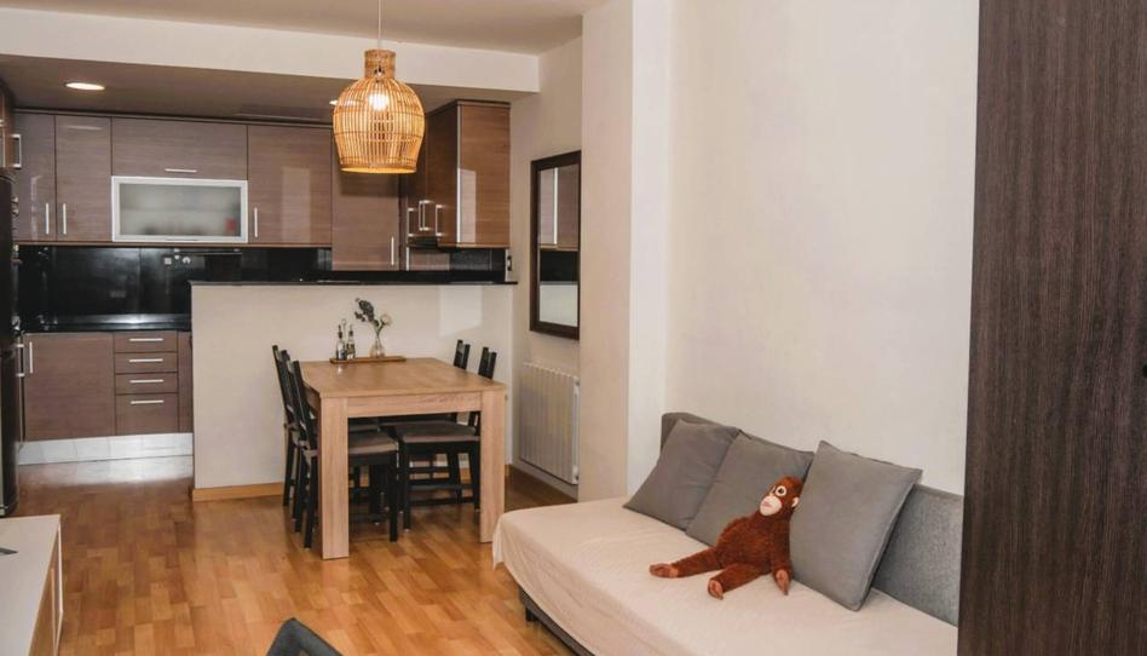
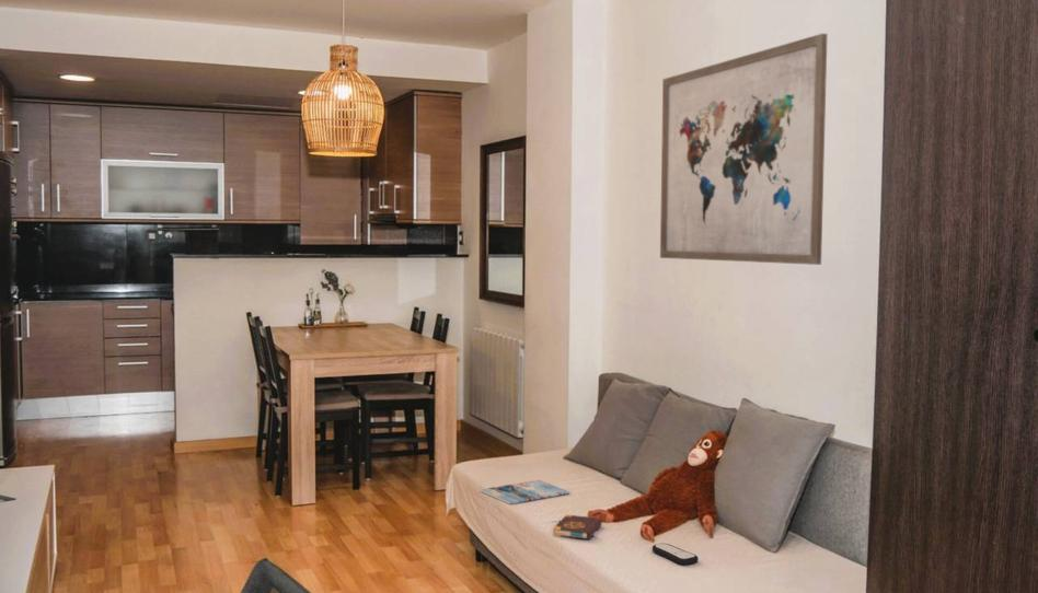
+ book (577, 526)
+ wall art (733, 160)
+ magazine (524, 491)
+ remote control (673, 553)
